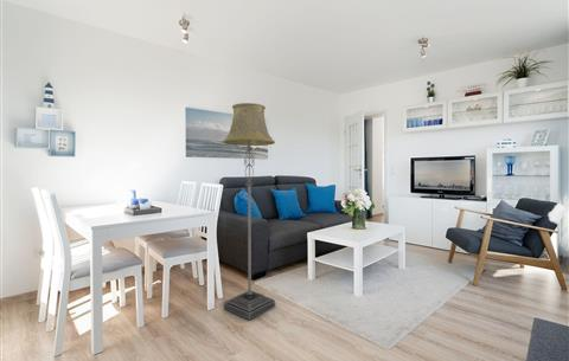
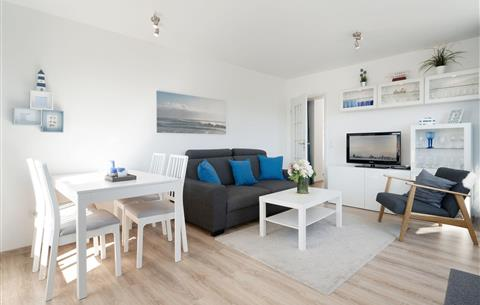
- floor lamp (249, 207)
